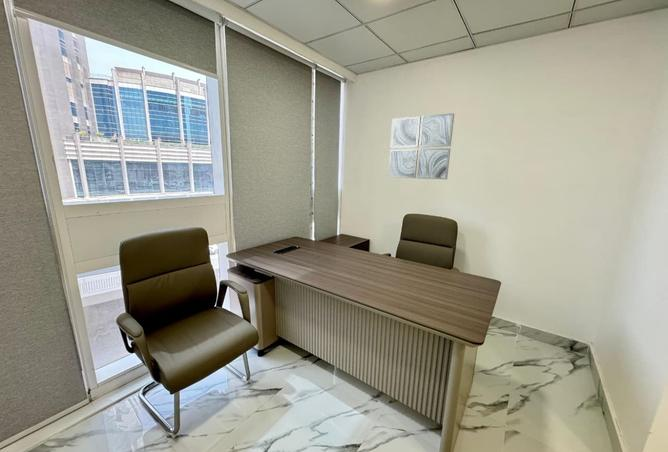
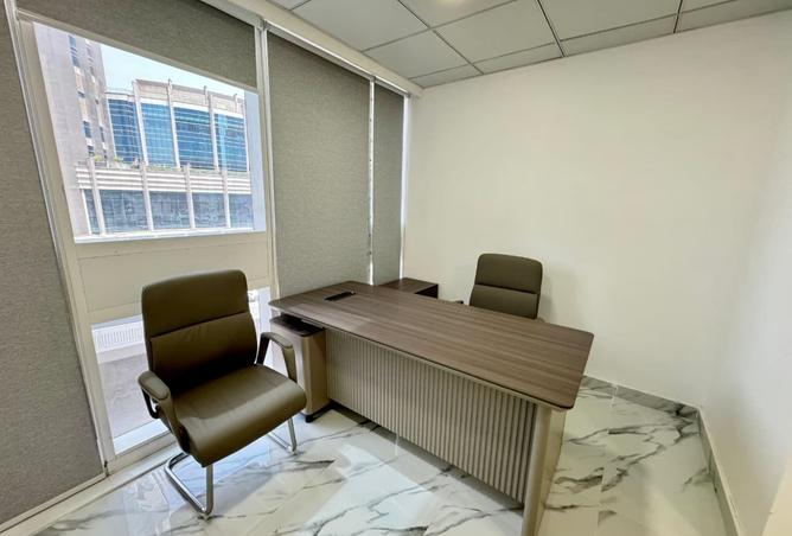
- wall art (419, 149)
